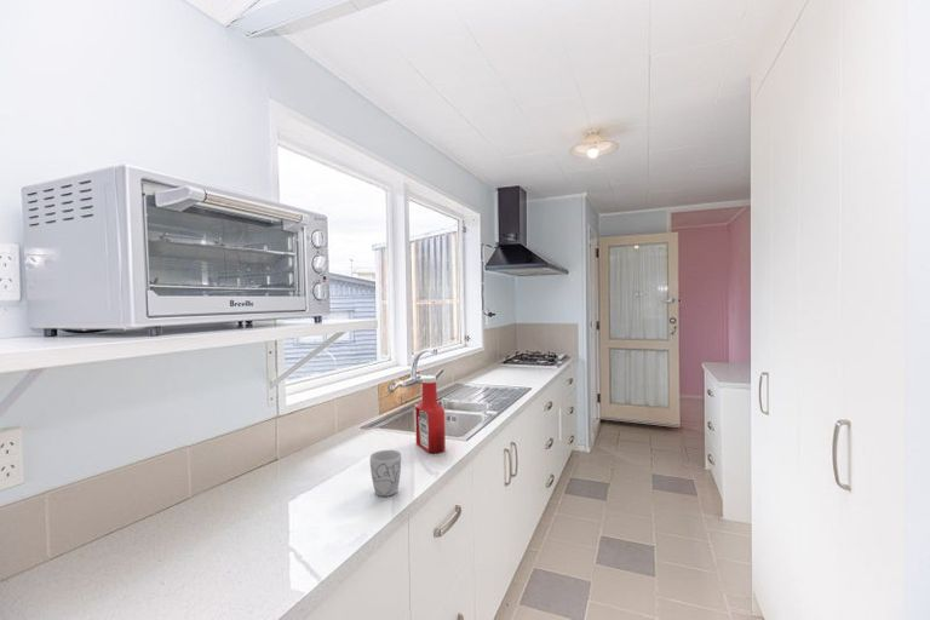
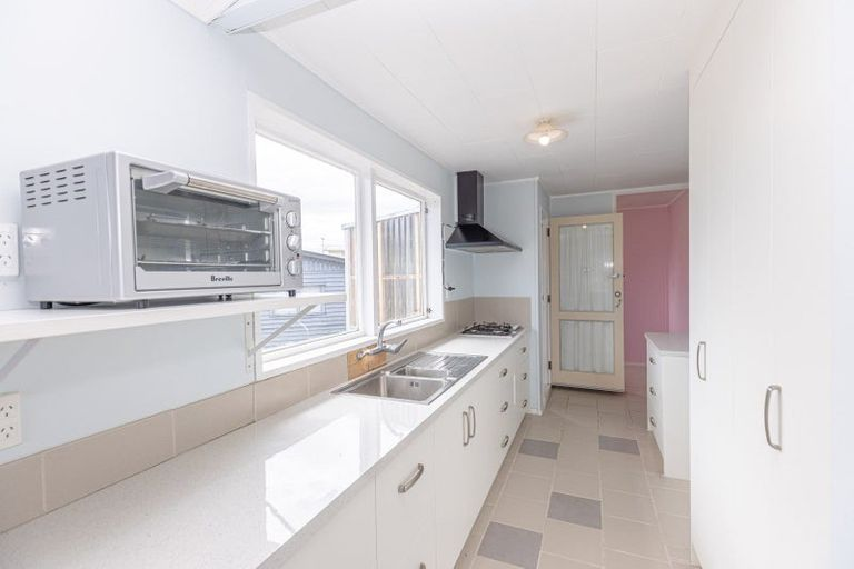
- soap bottle (429, 412)
- mug (386, 470)
